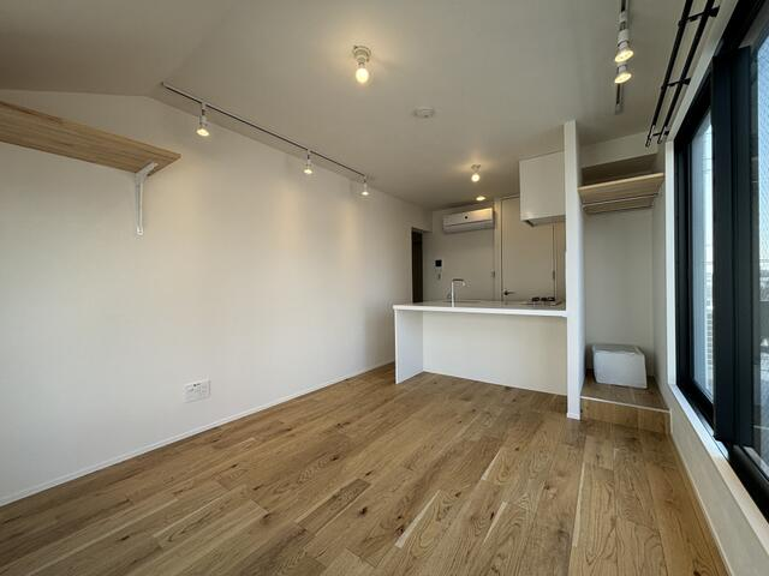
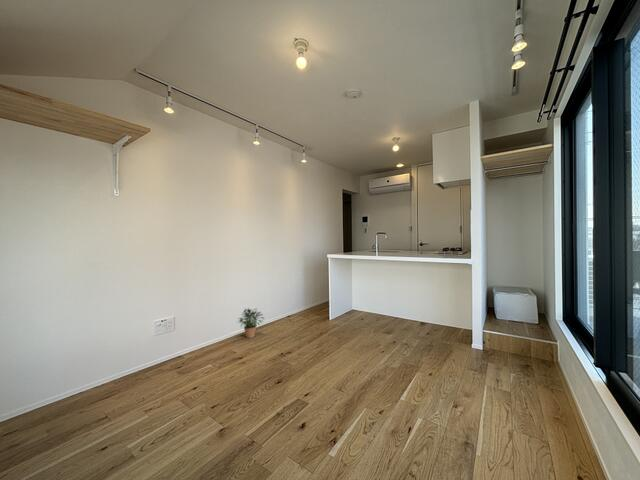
+ potted plant (251, 320)
